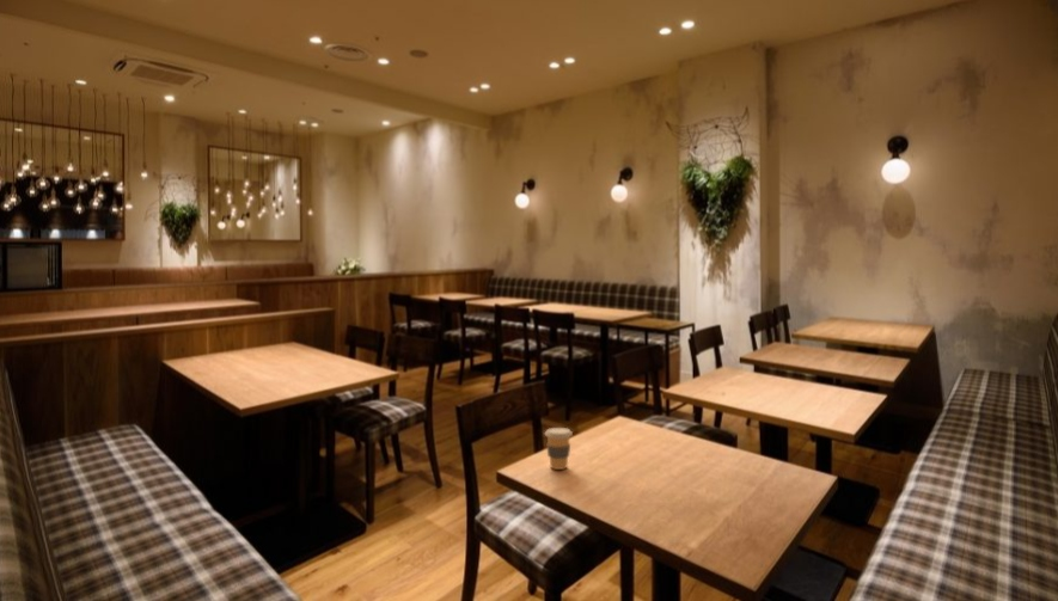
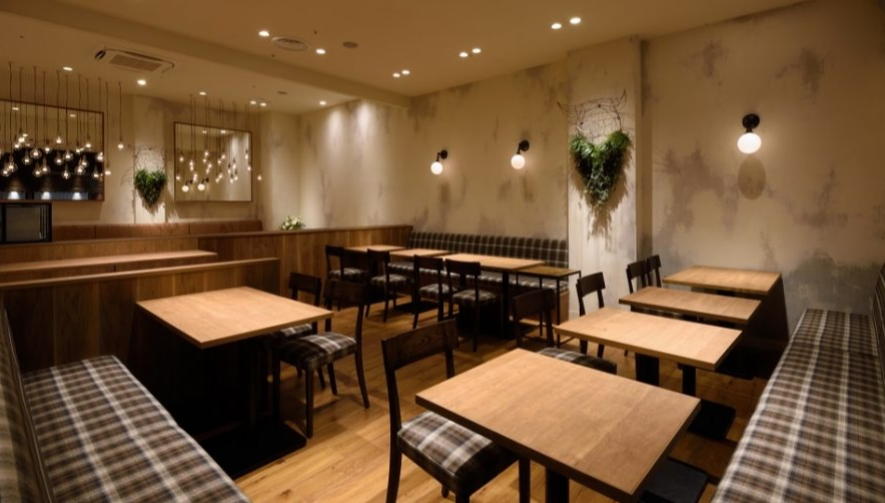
- coffee cup (558, 448)
